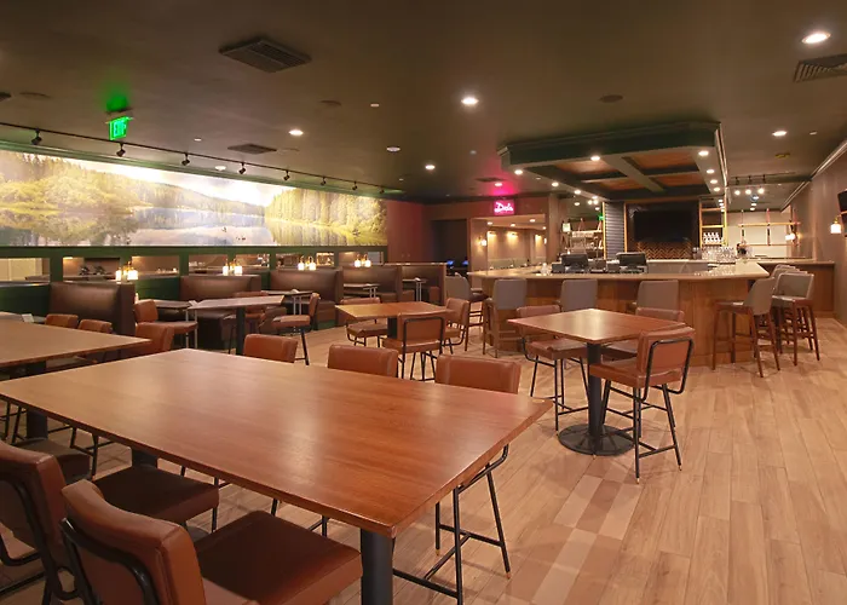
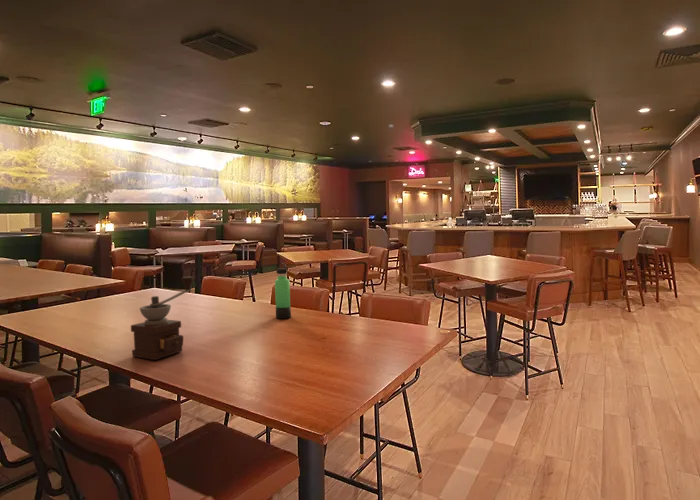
+ coffee grinder (172, 320)
+ thermos bottle (282, 290)
